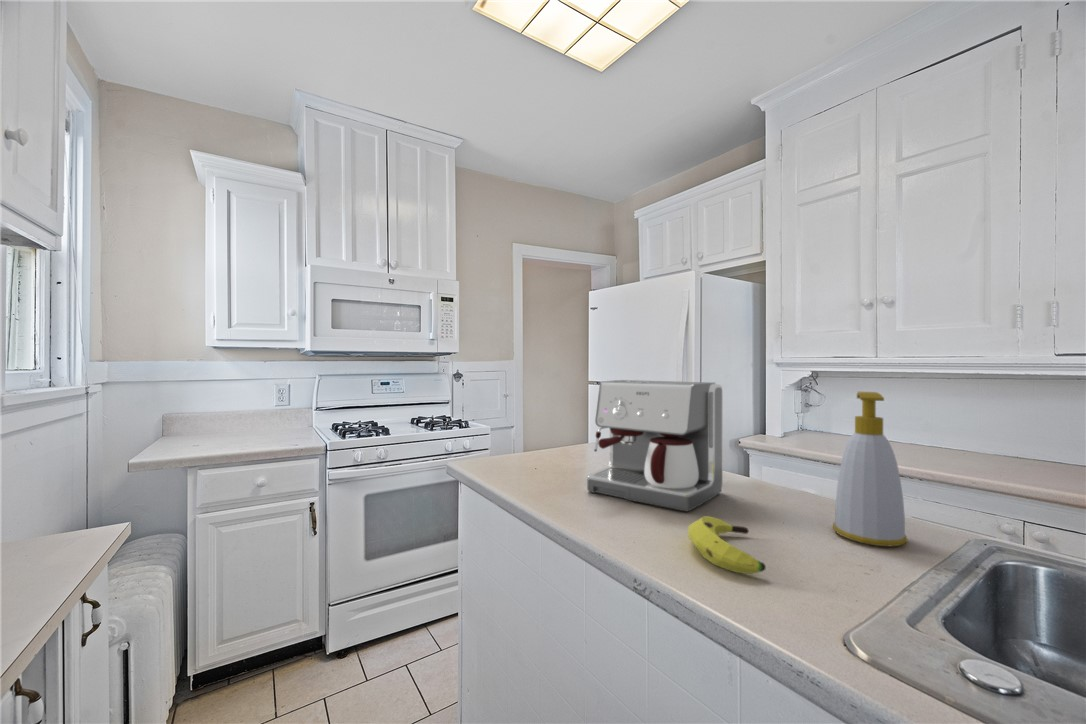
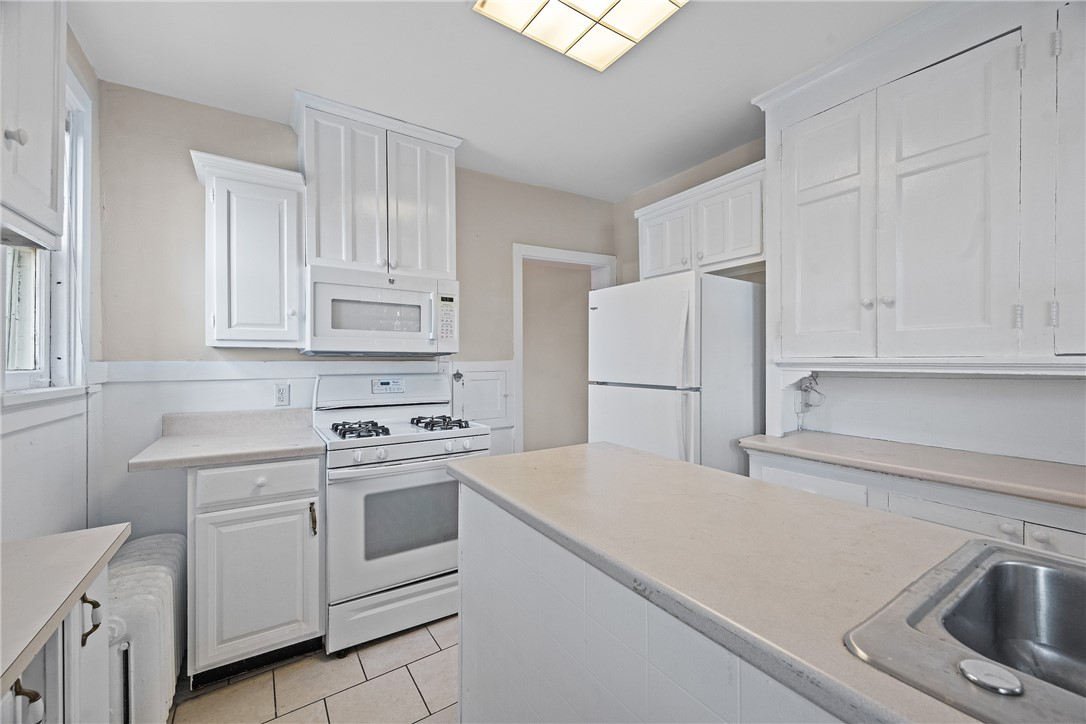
- coffee maker (653, 436)
- banana (735, 532)
- soap bottle (868, 463)
